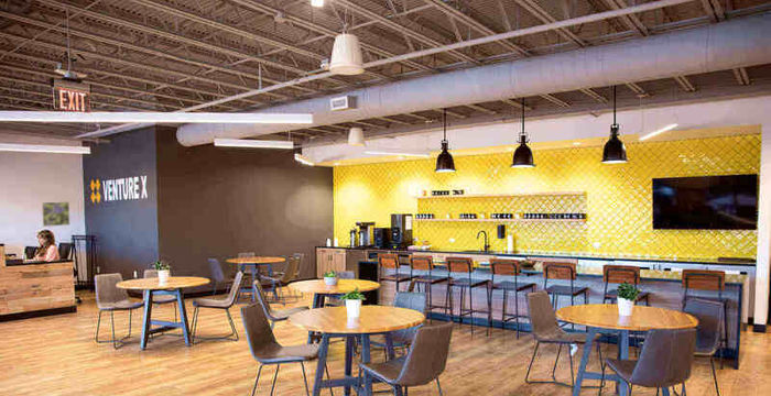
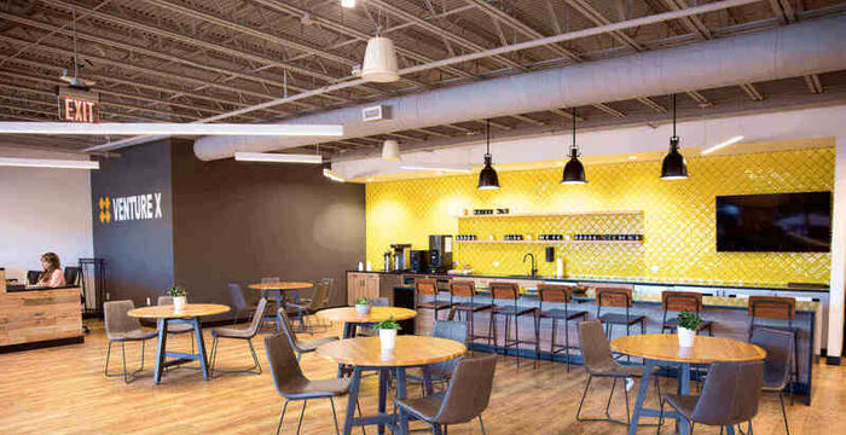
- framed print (55, 213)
